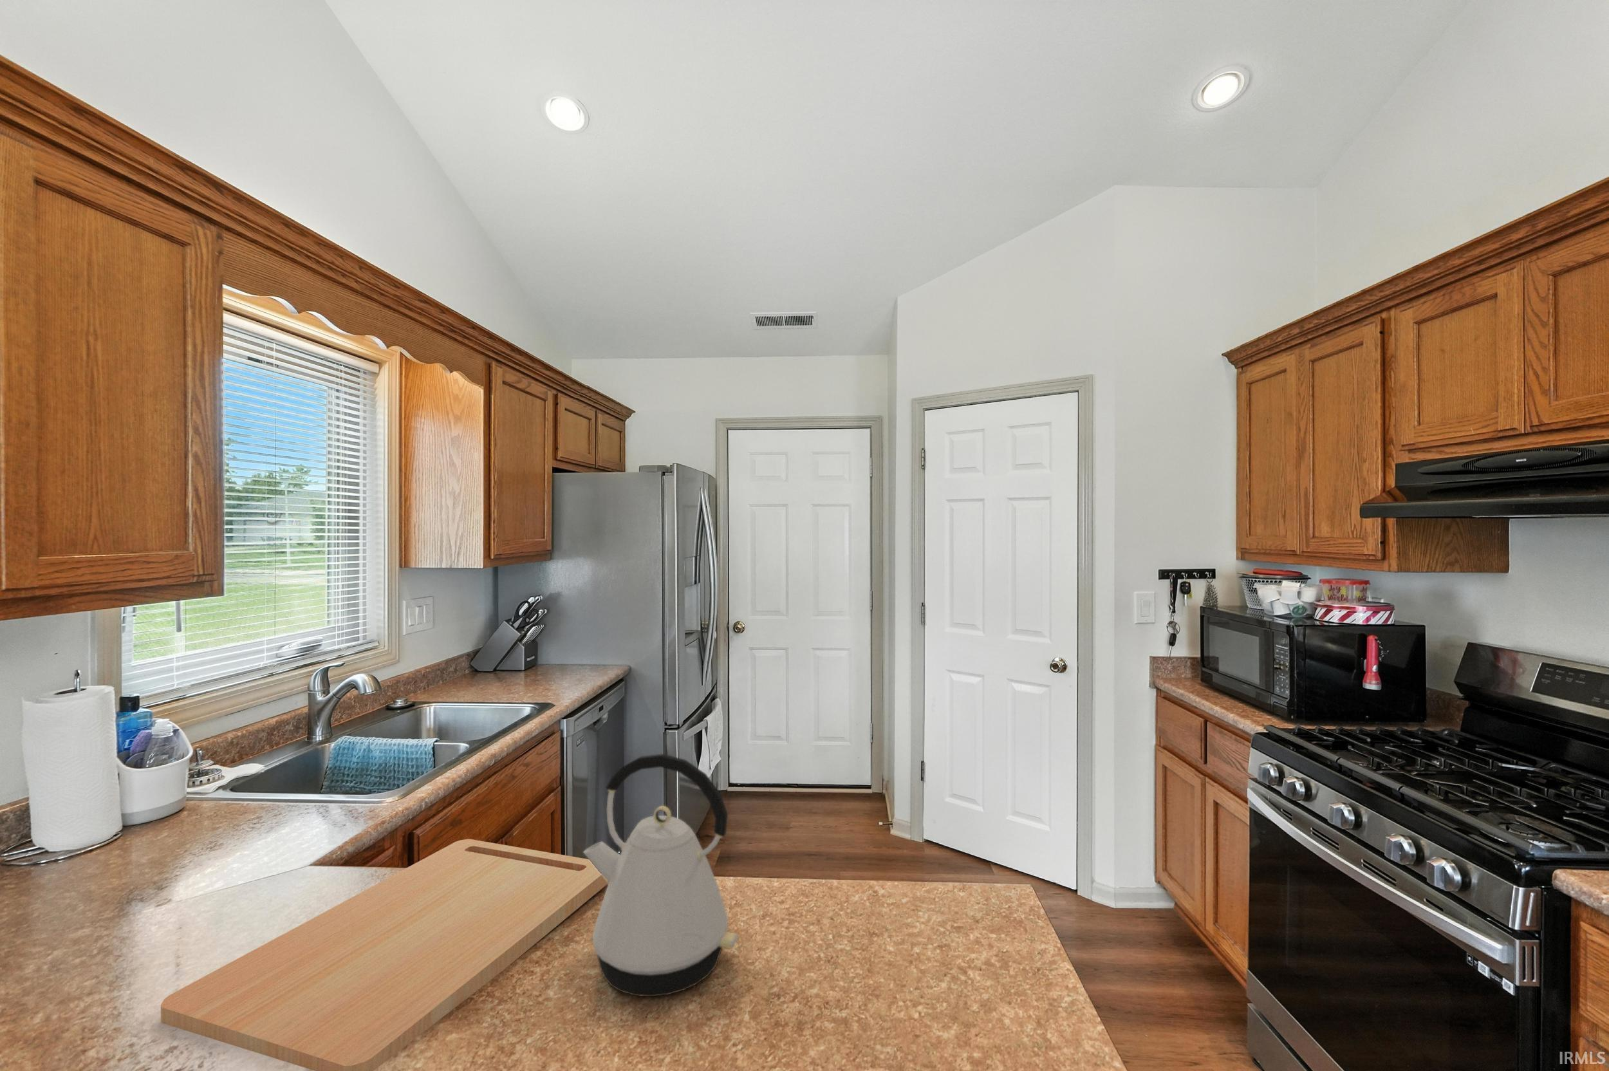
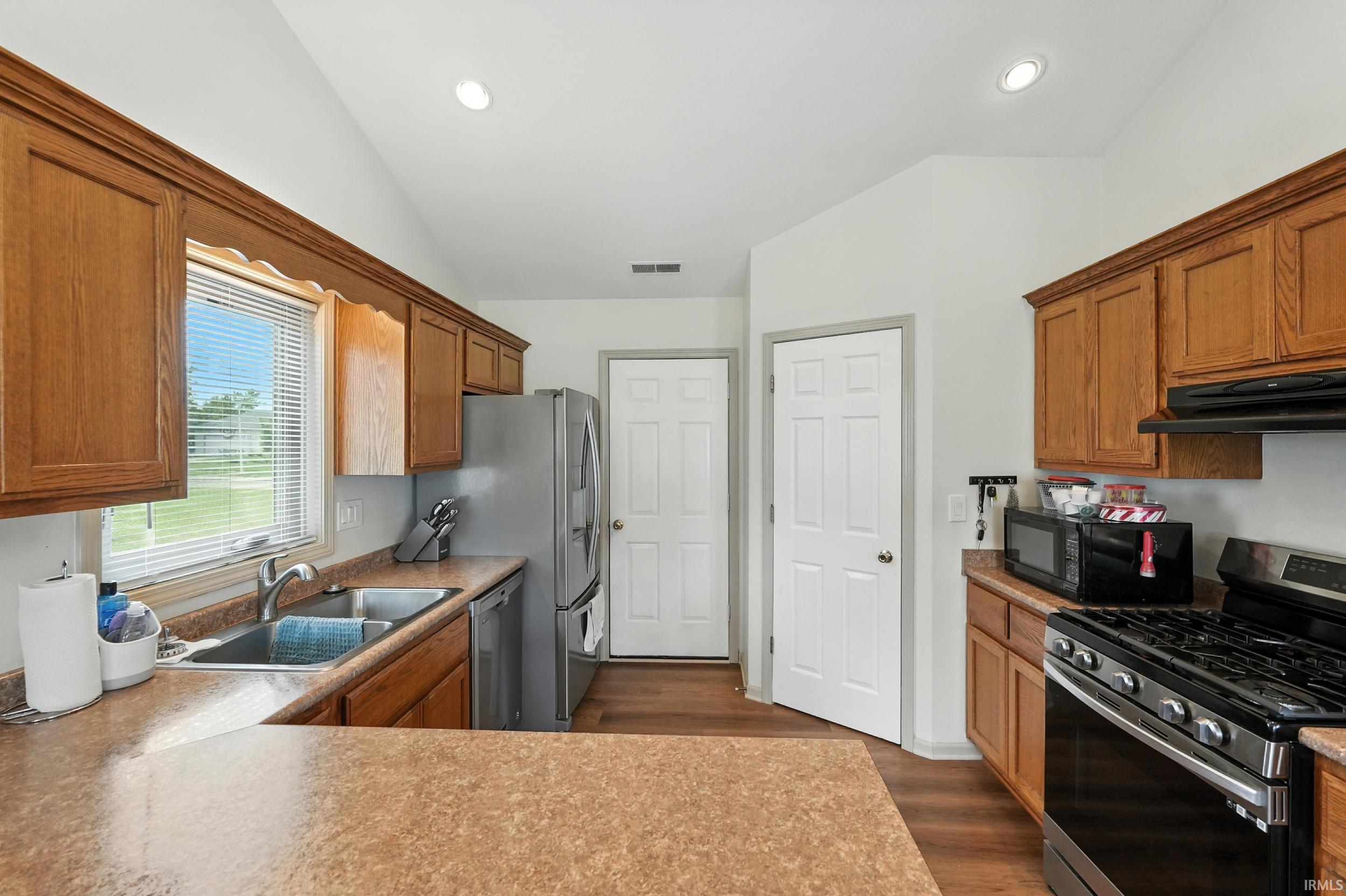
- kettle (657, 858)
- cutting board (424, 930)
